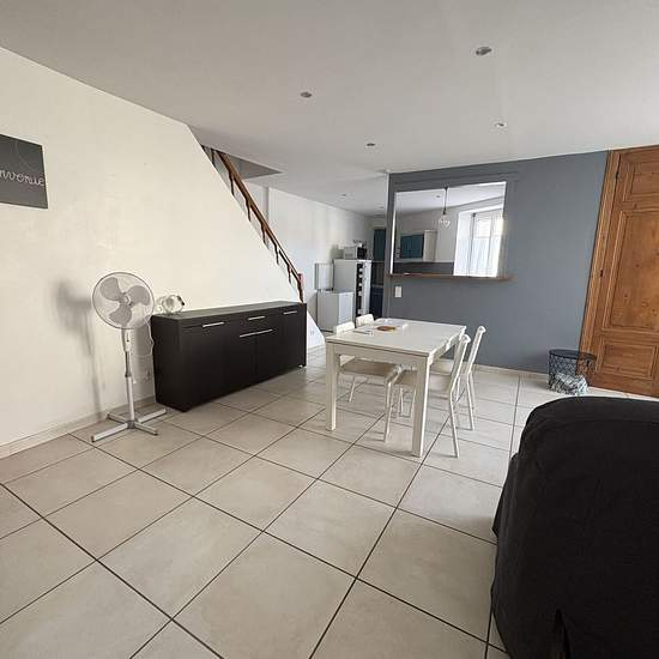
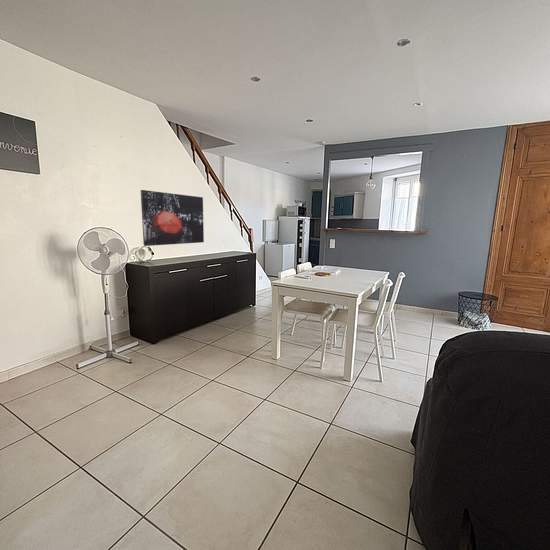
+ wall art (175, 219)
